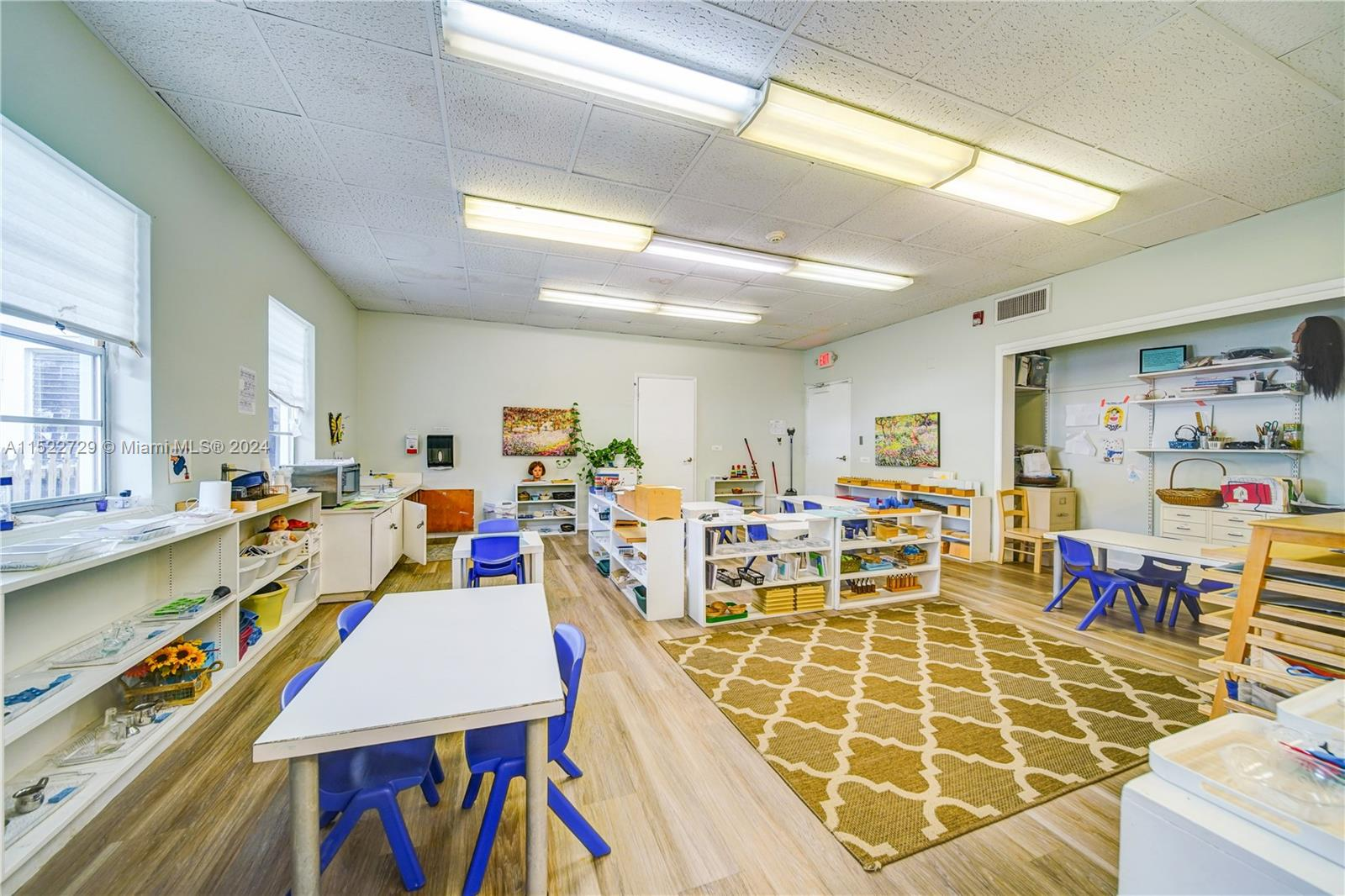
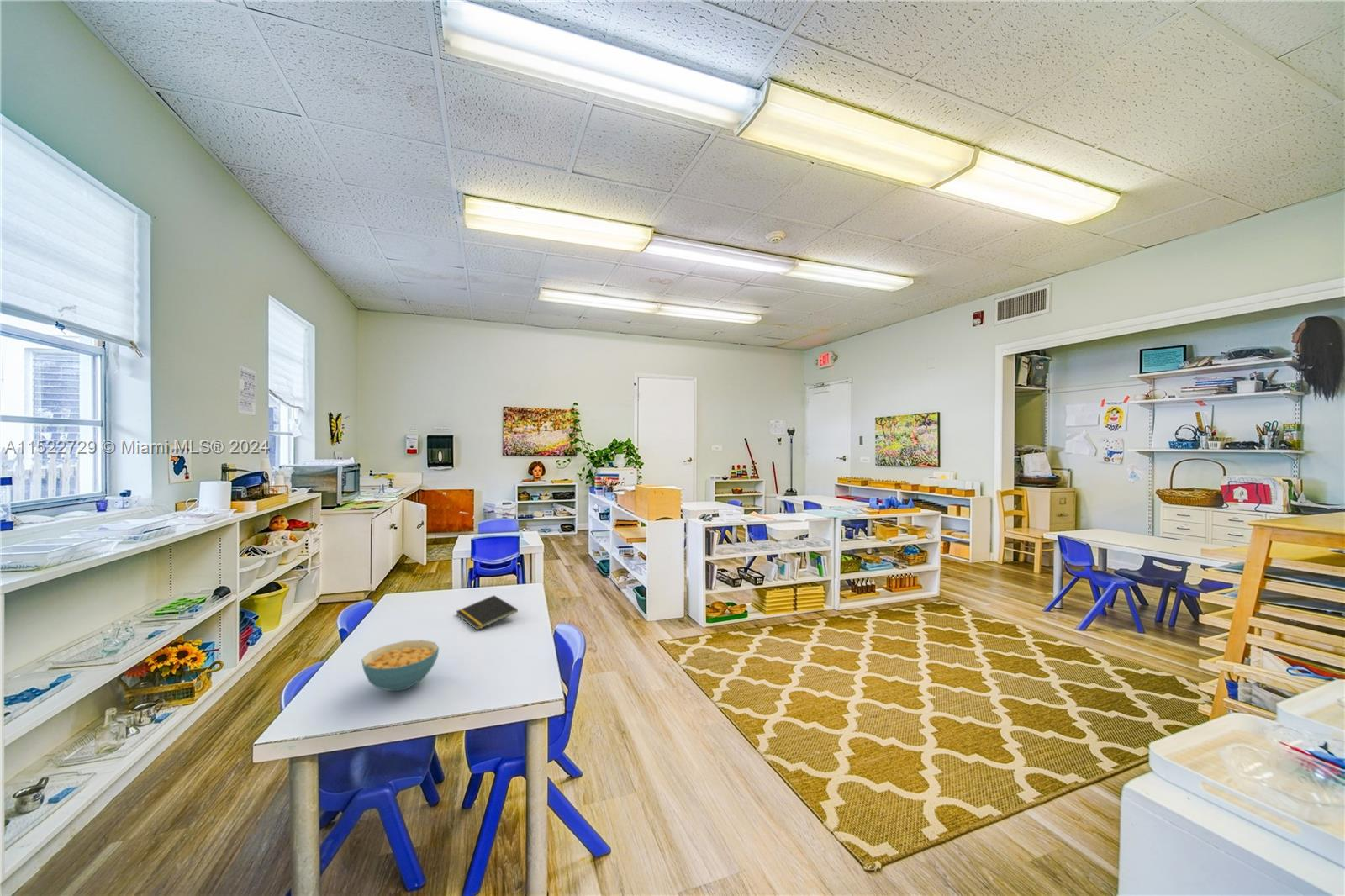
+ cereal bowl (401, 669)
+ notepad (486, 611)
